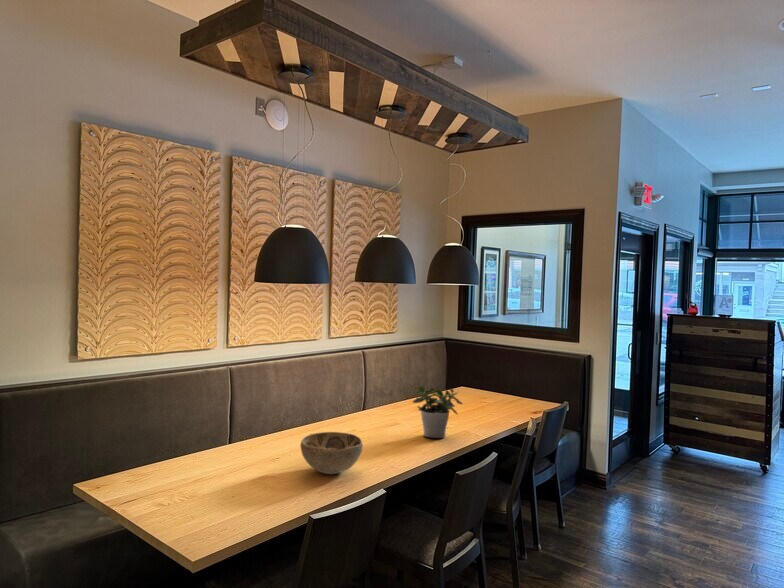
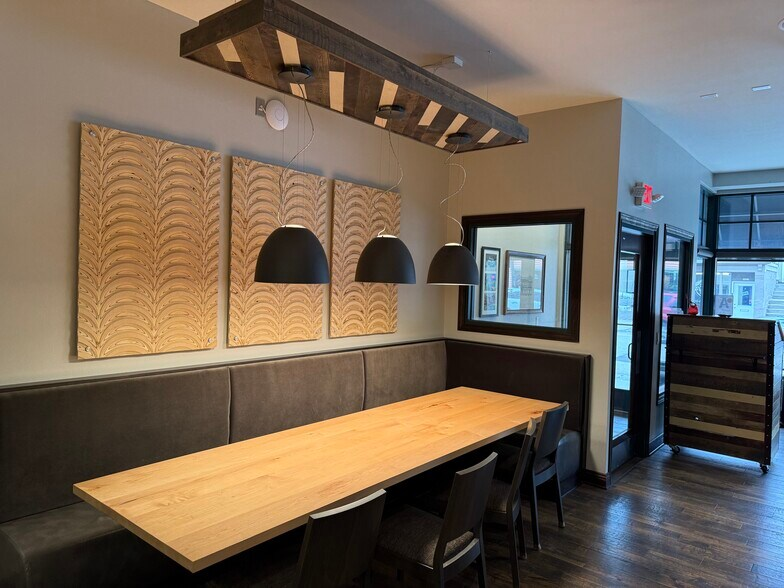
- decorative bowl (331, 455)
- potted plant (435, 409)
